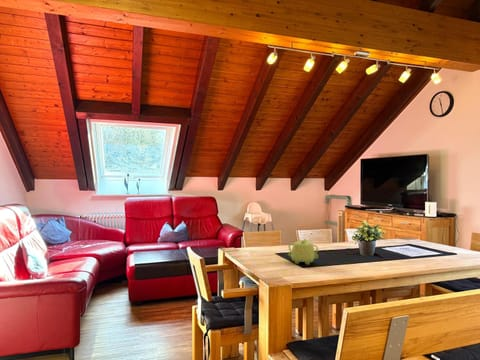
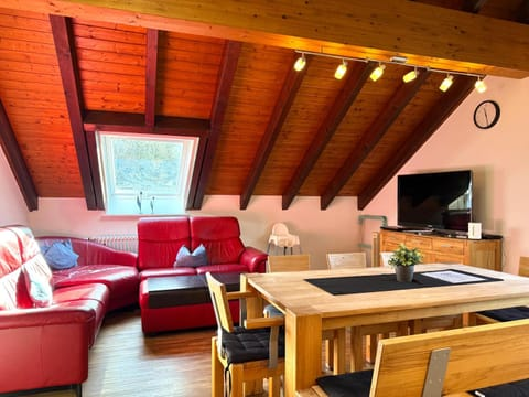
- teapot (303, 250)
